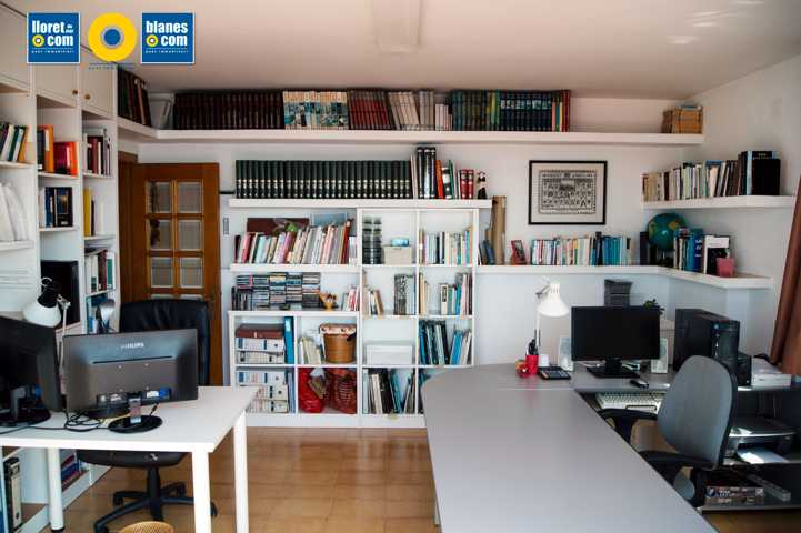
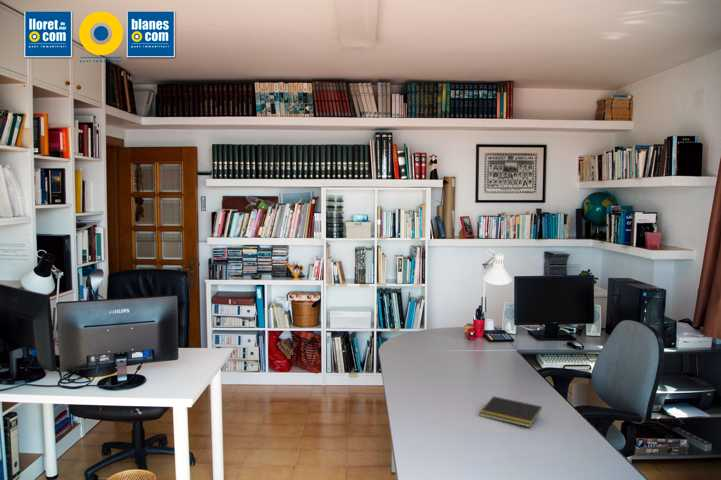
+ notepad (510, 410)
